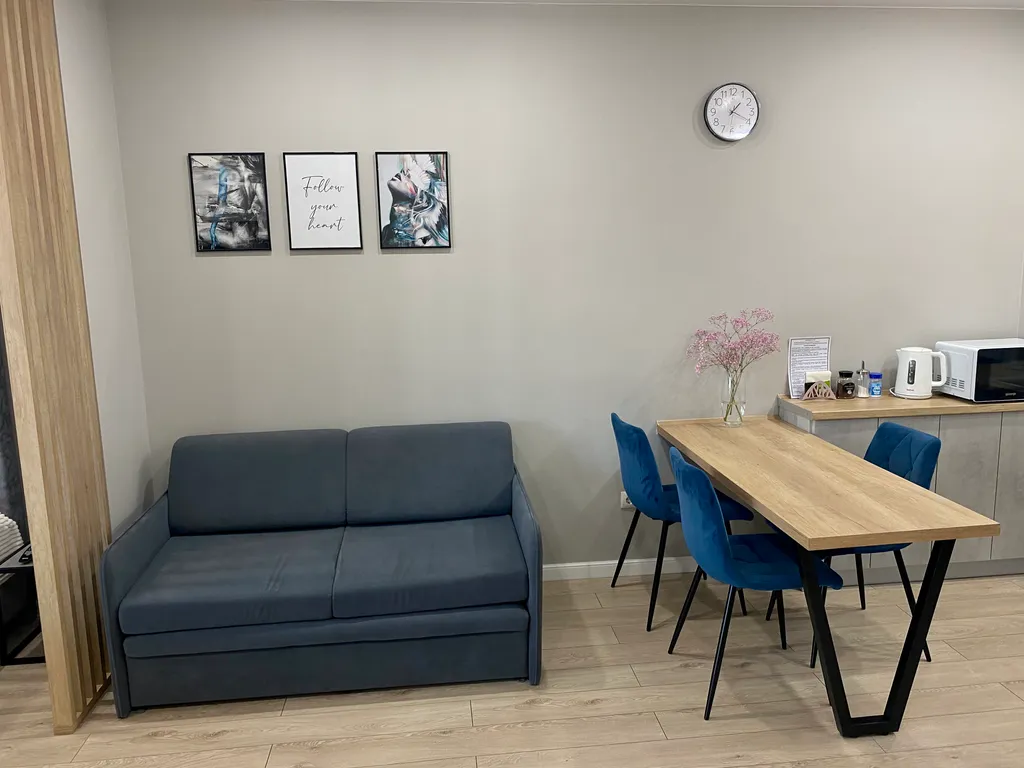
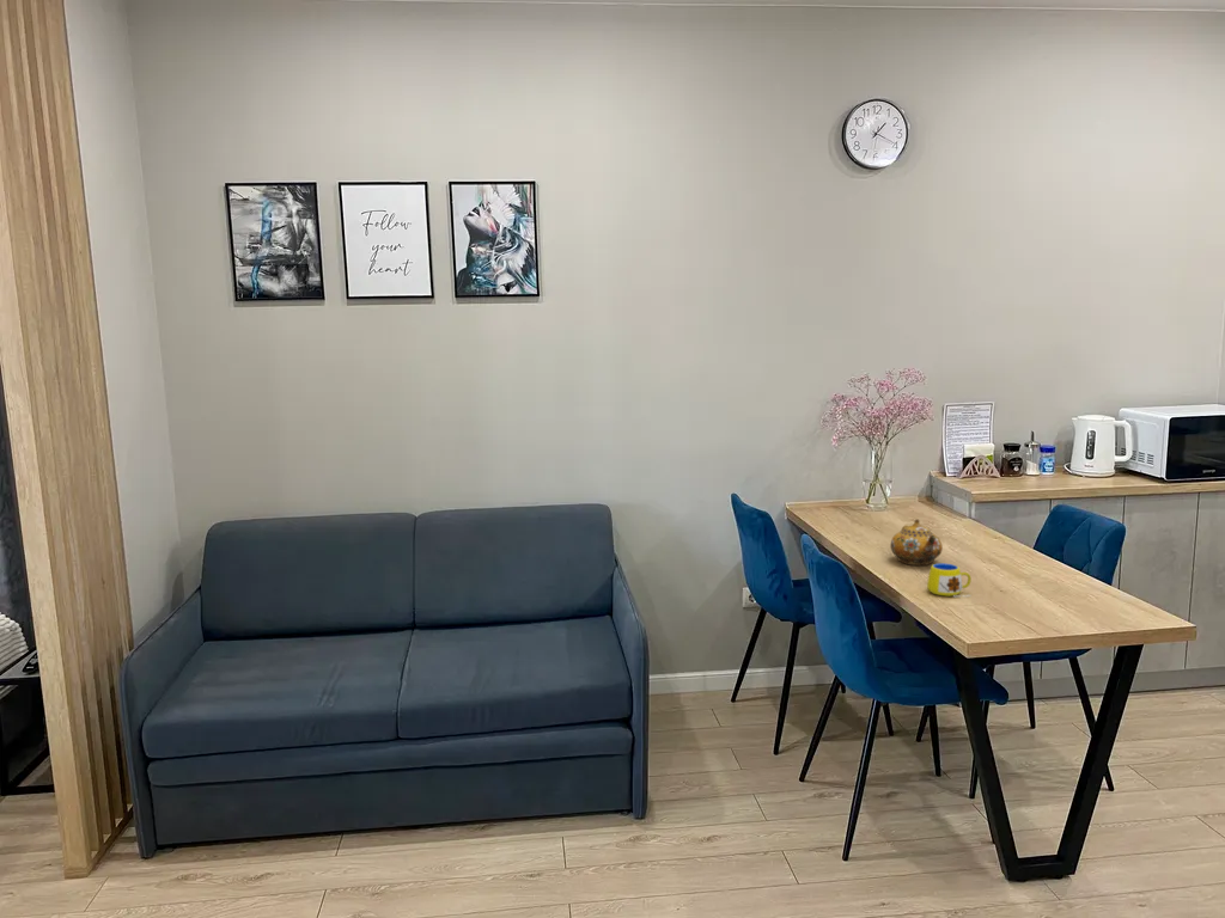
+ mug (949, 579)
+ teapot (916, 540)
